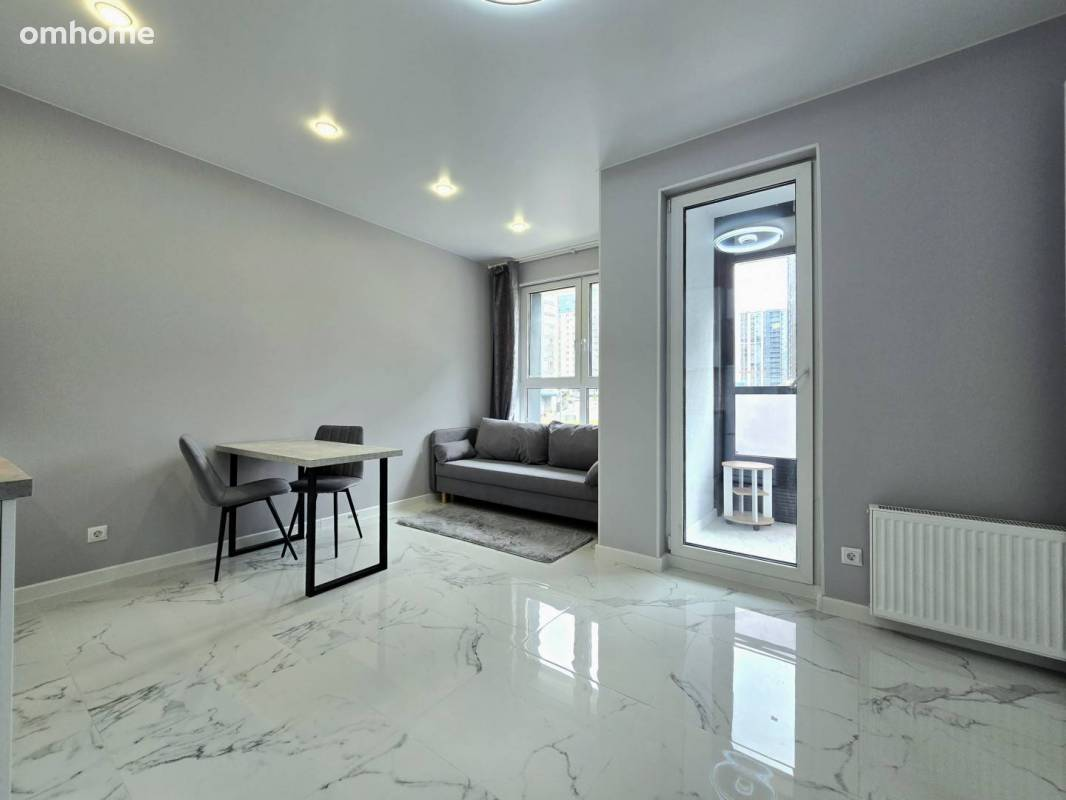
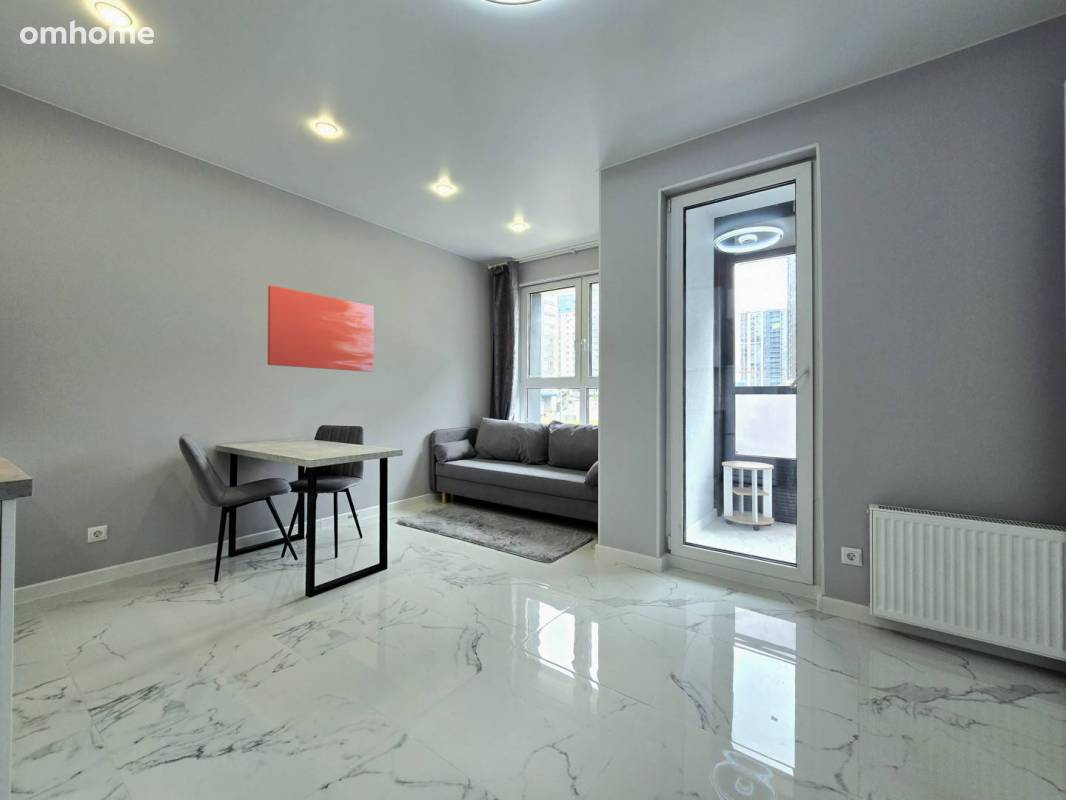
+ wall art (325, 332)
